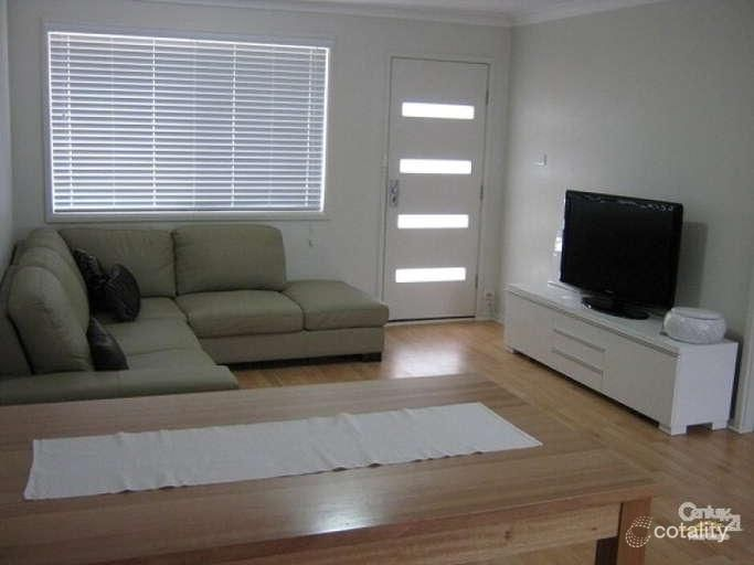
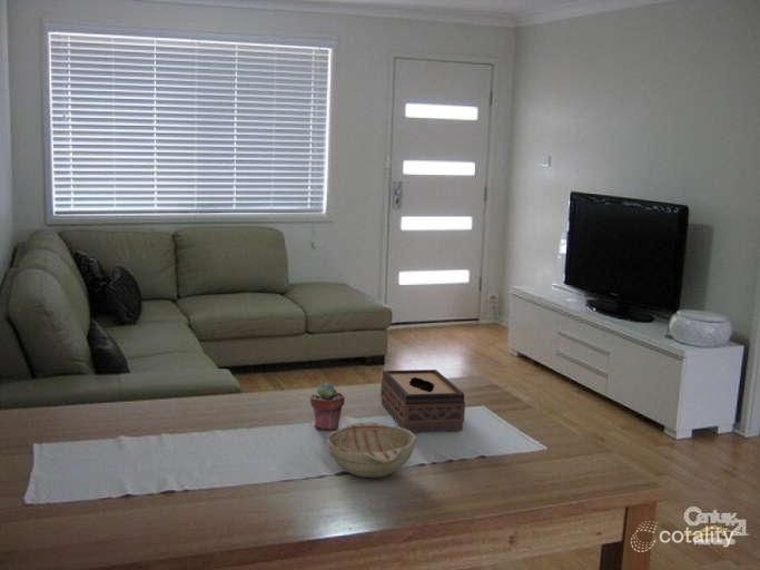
+ potted succulent (327, 404)
+ decorative bowl (371, 452)
+ tissue box (421, 399)
